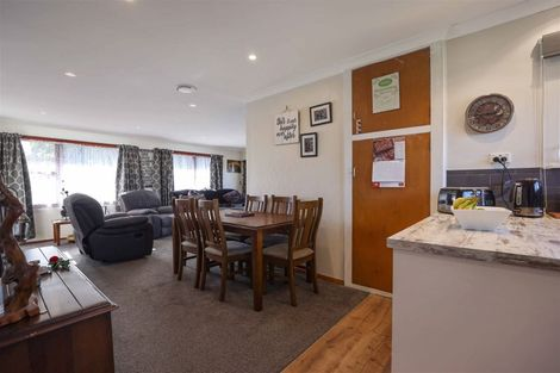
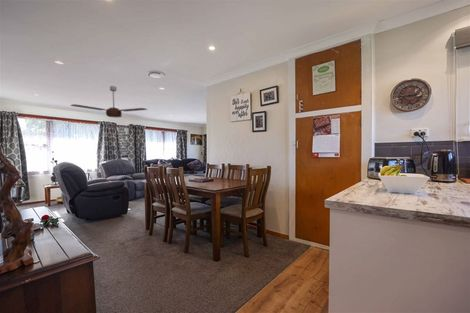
+ ceiling fan (113, 102)
